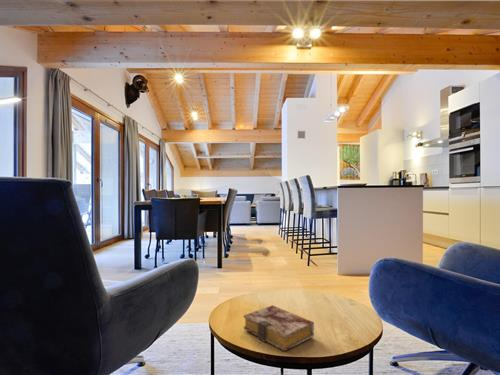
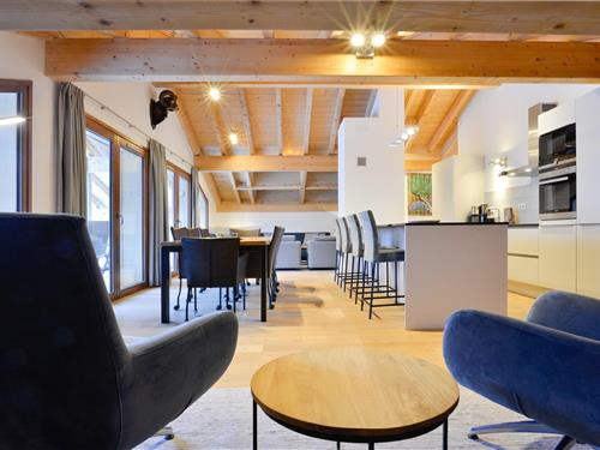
- book (277, 325)
